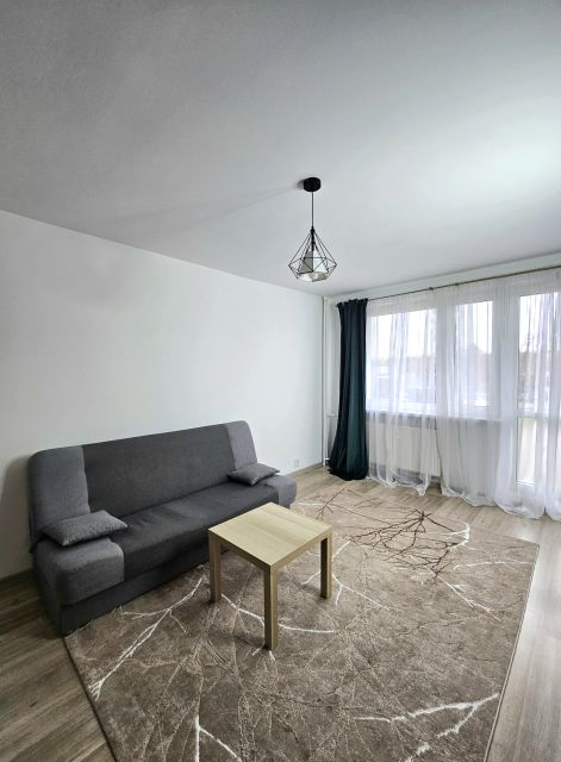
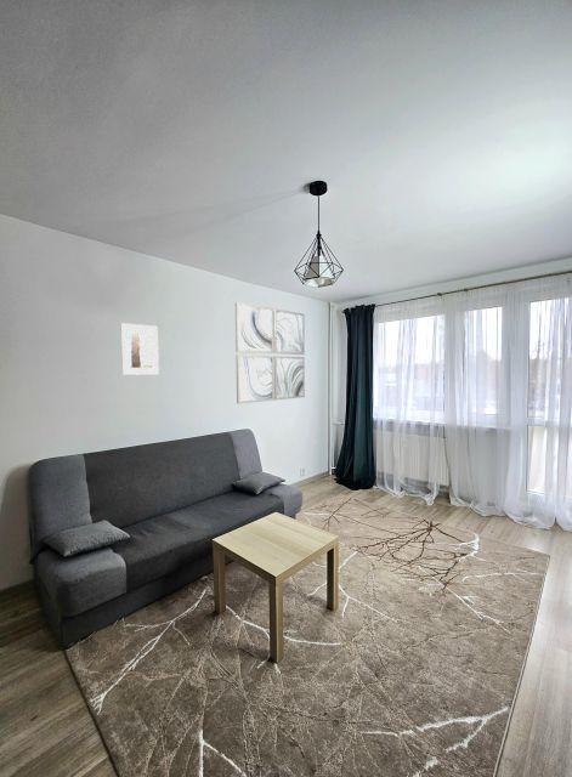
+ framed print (140, 350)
+ wall art (273, 356)
